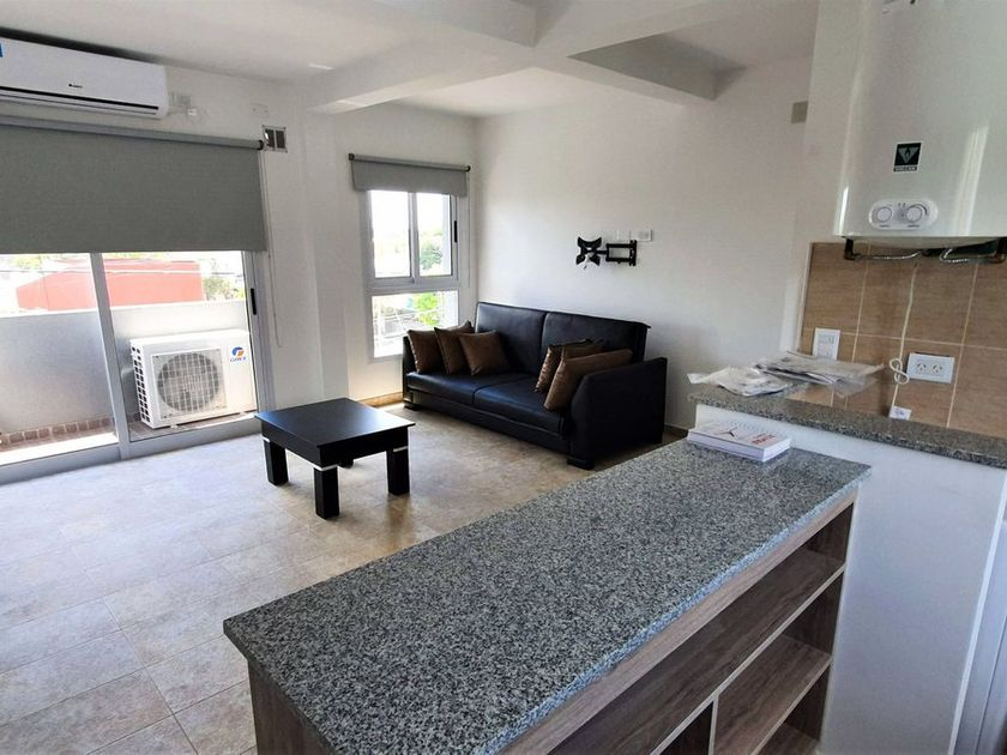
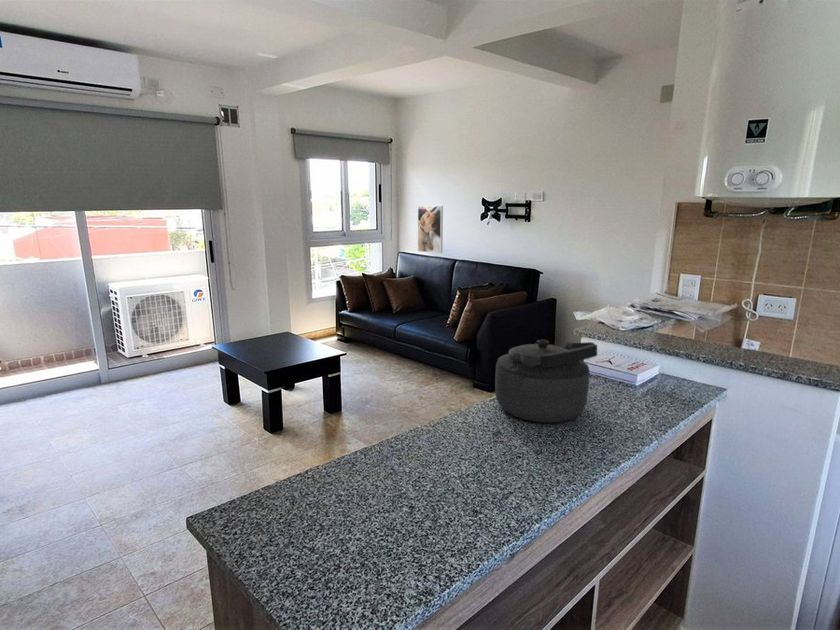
+ kettle (544, 374)
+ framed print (430, 229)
